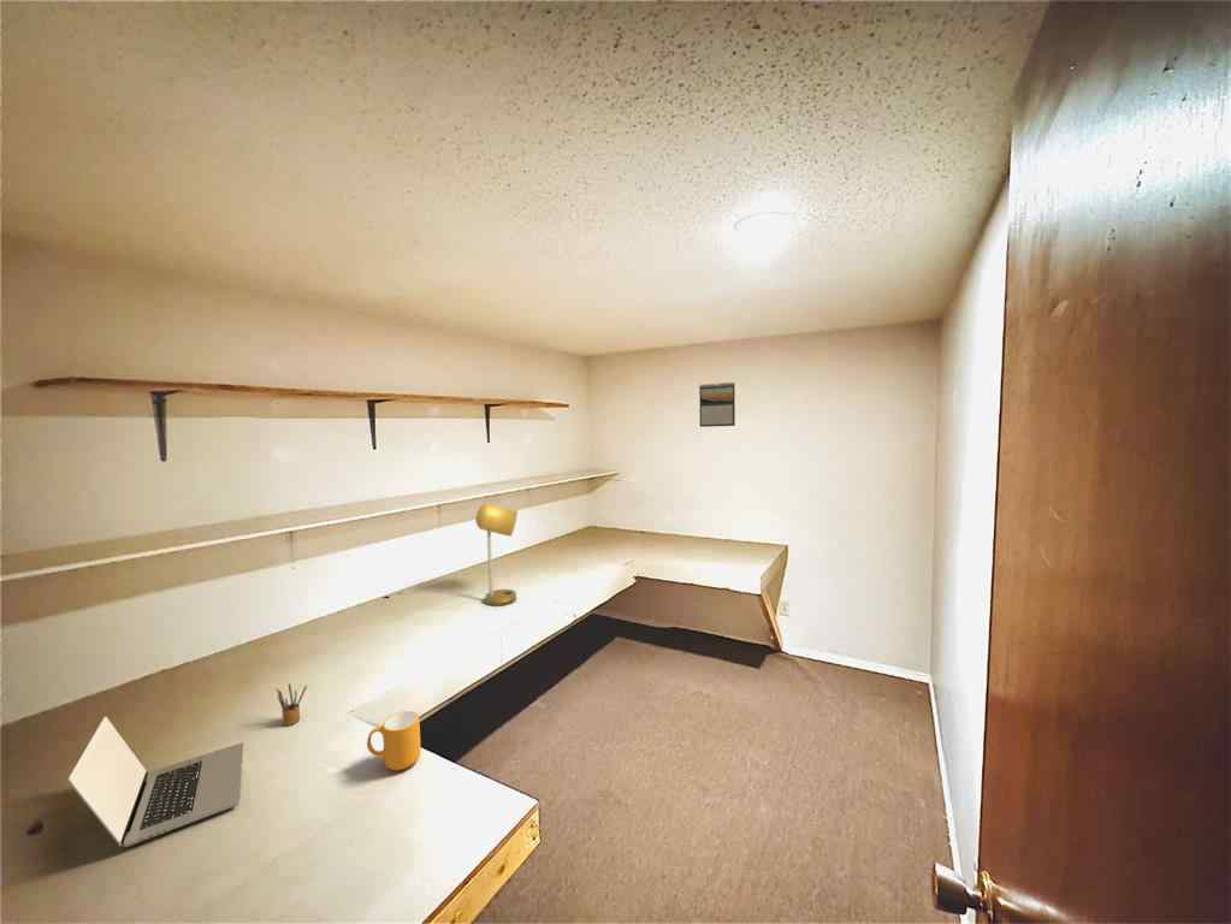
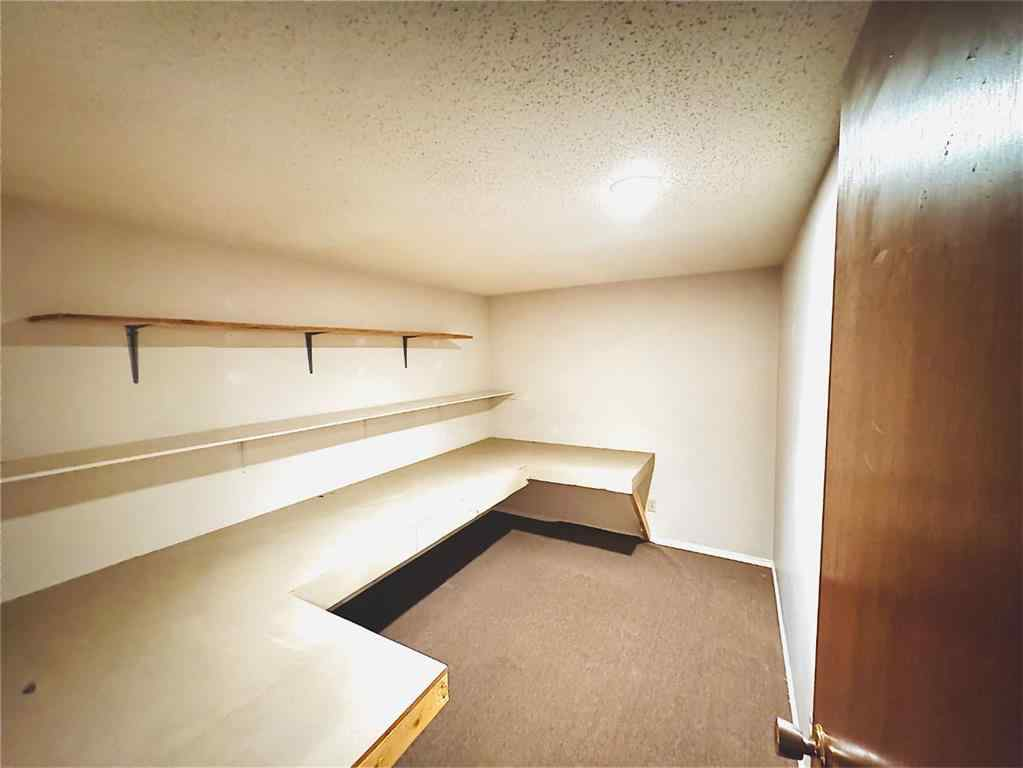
- calendar (716, 404)
- pencil box (291, 703)
- desk lamp (491, 555)
- mug (393, 741)
- laptop (172, 764)
